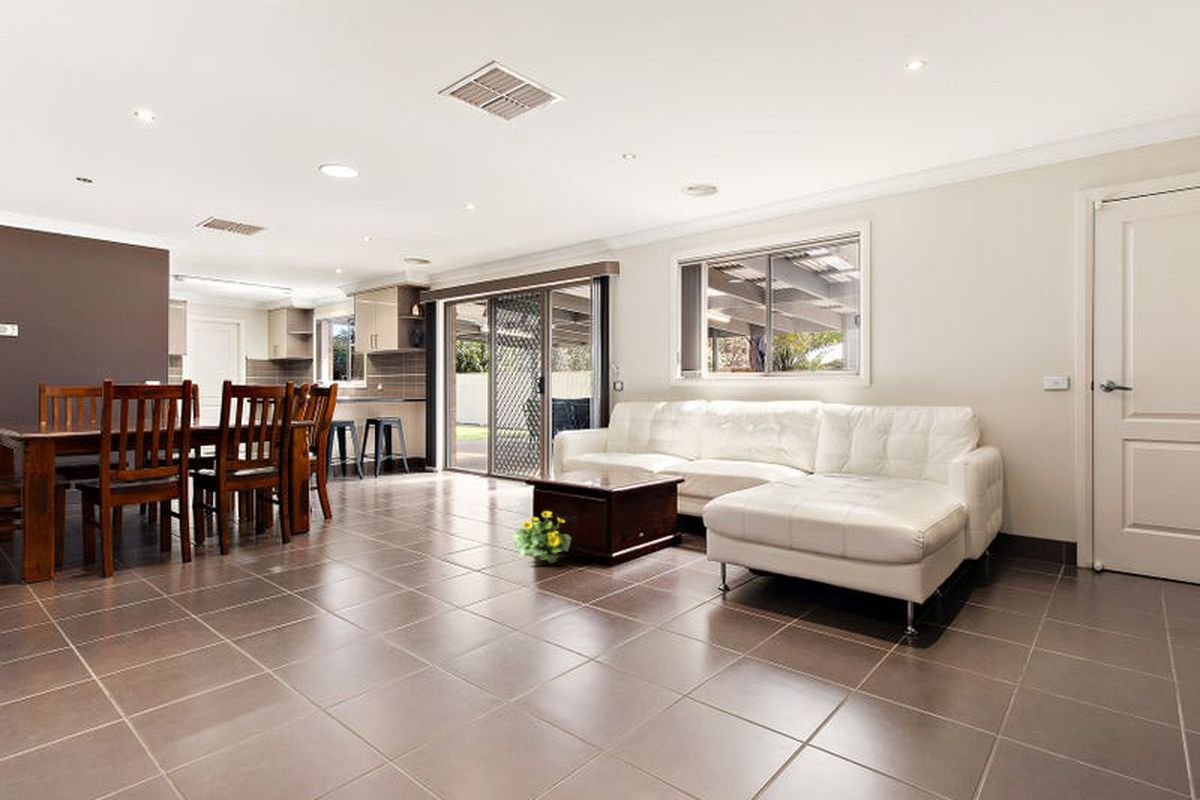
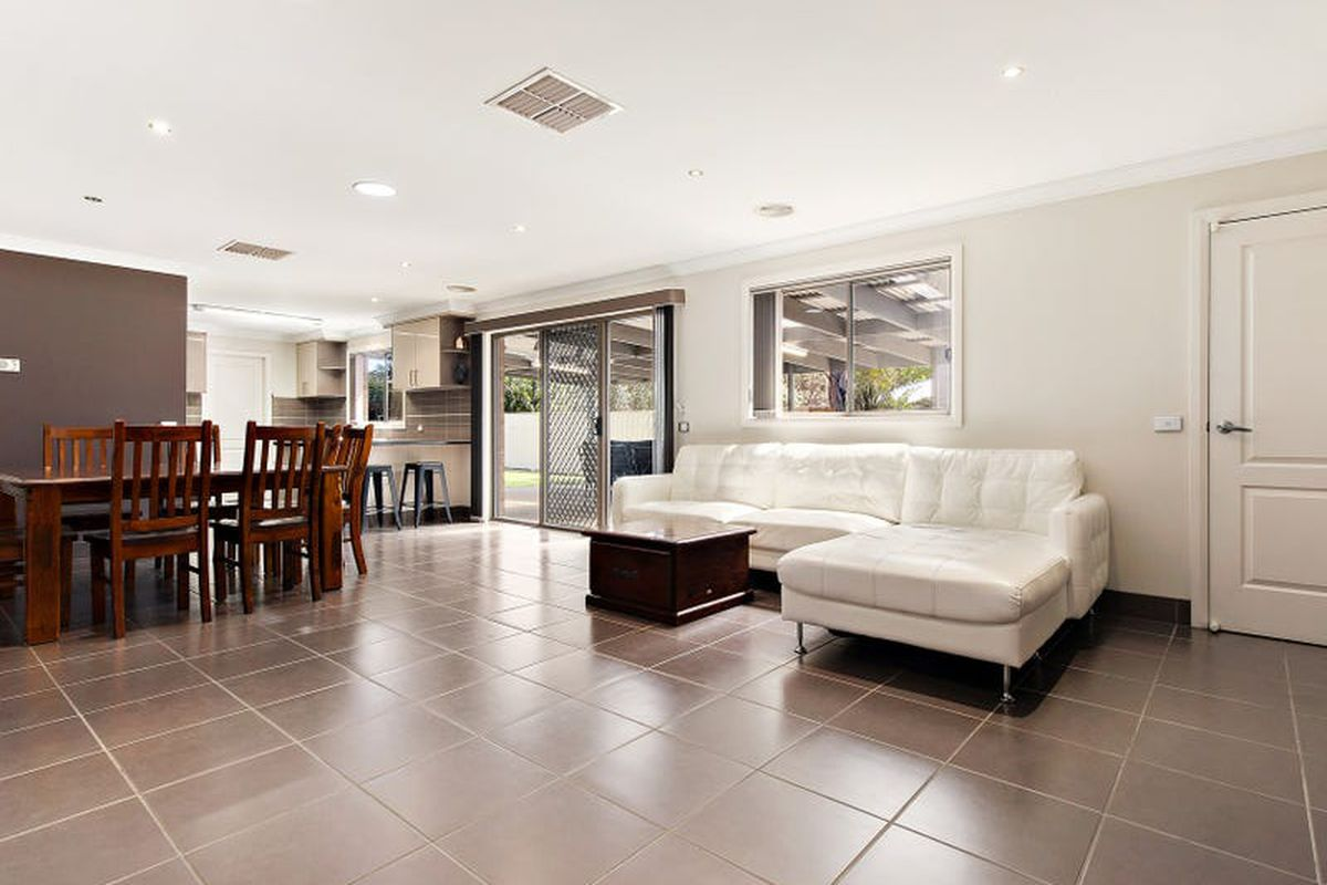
- flowering plant (540, 536)
